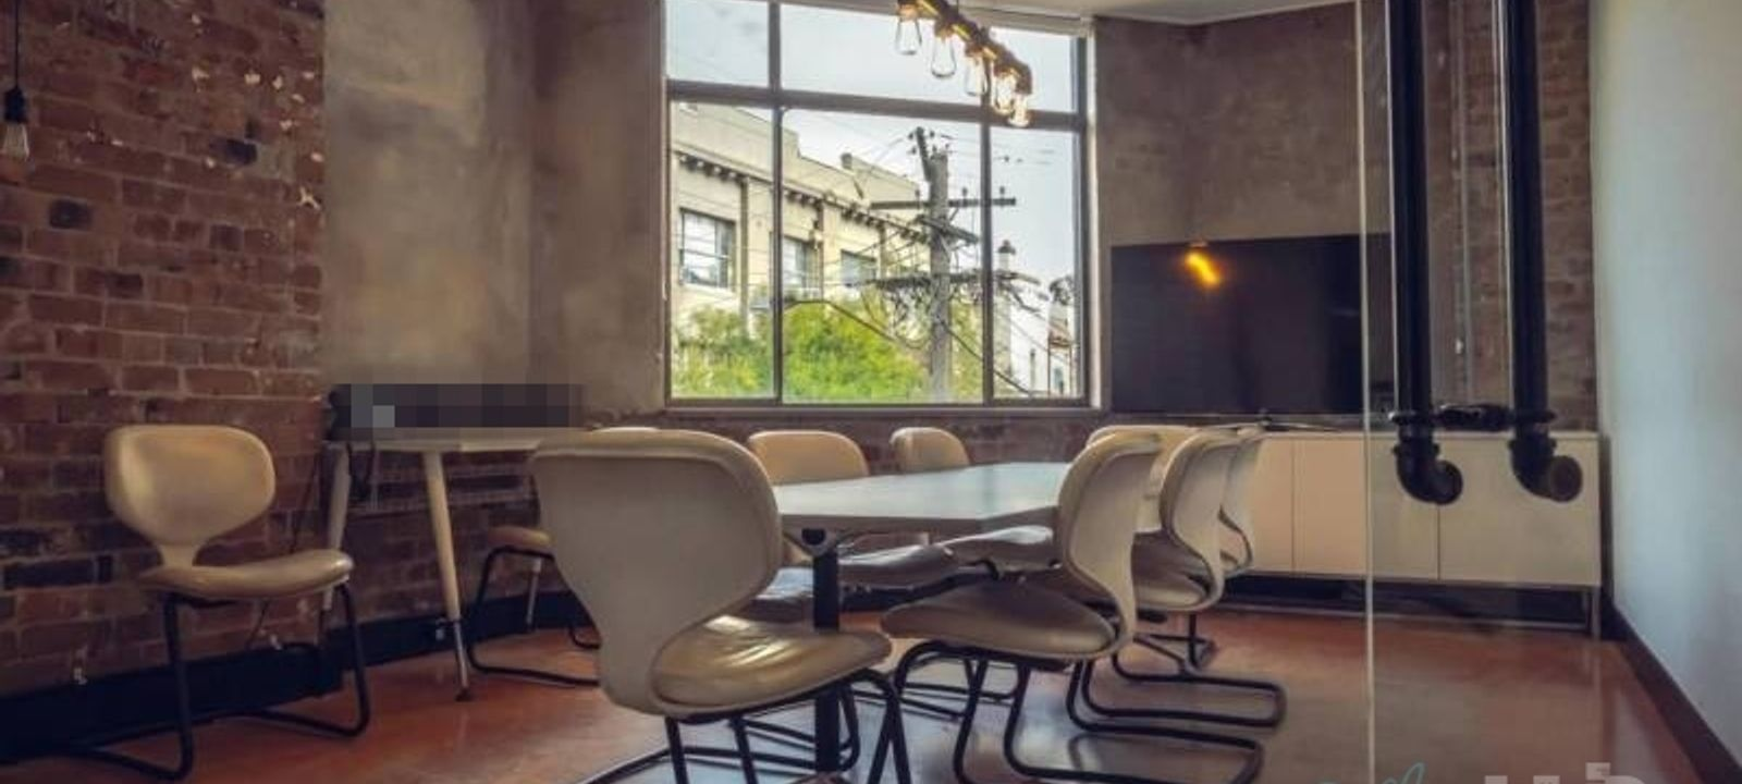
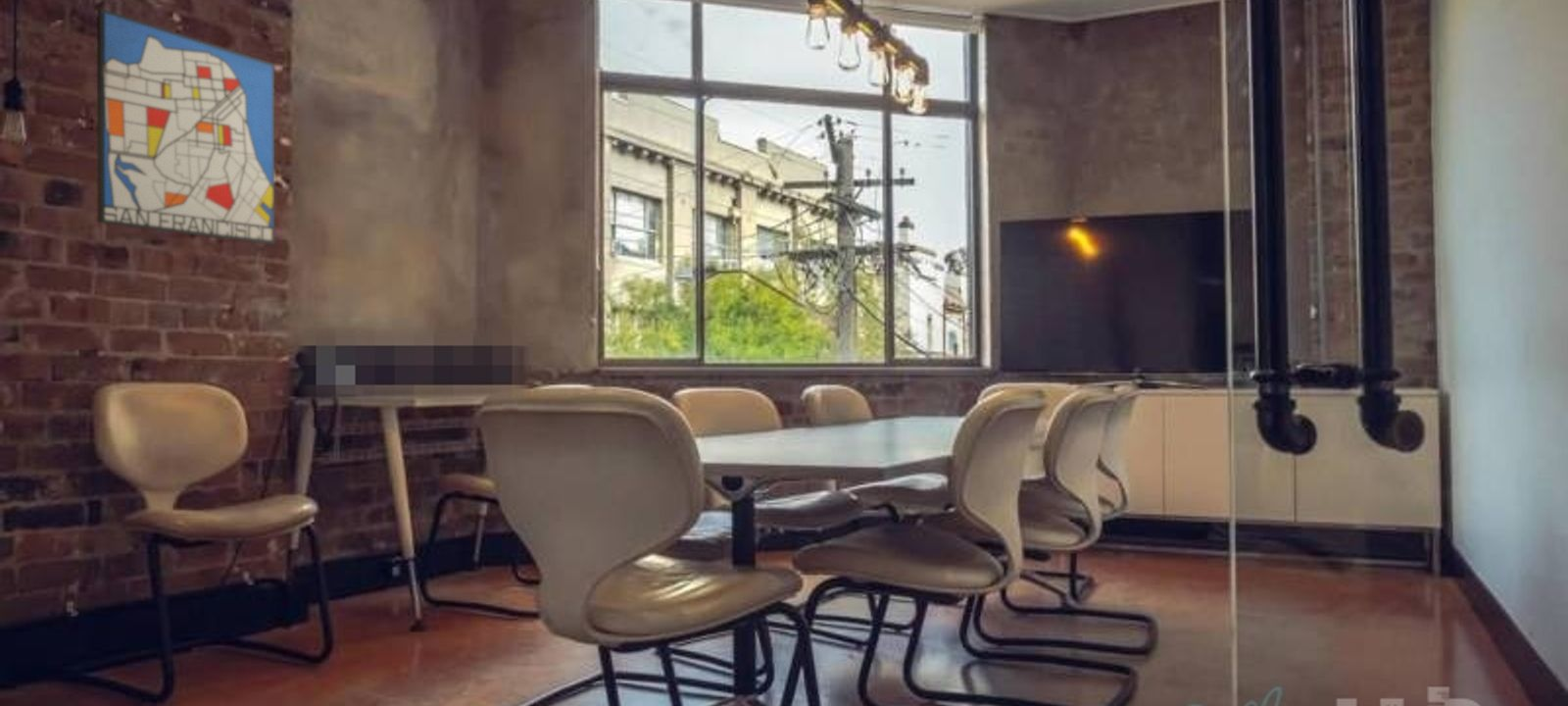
+ wall art (193, 136)
